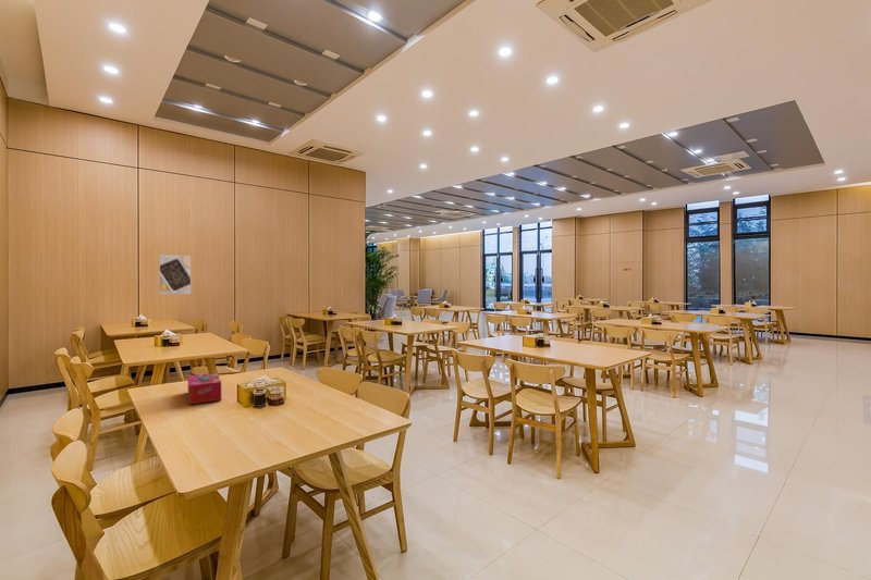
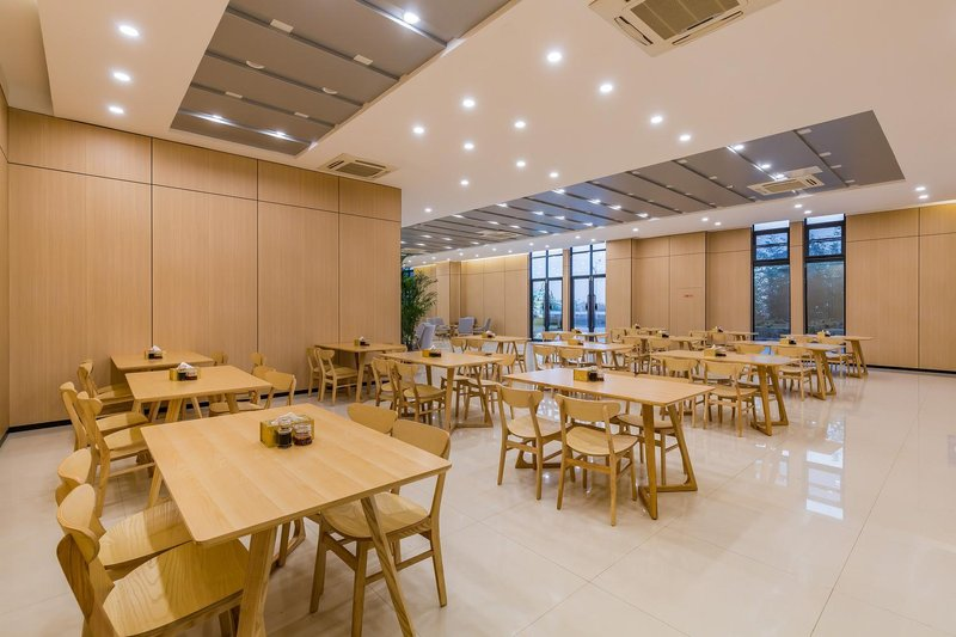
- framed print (175, 274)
- tissue box (204, 387)
